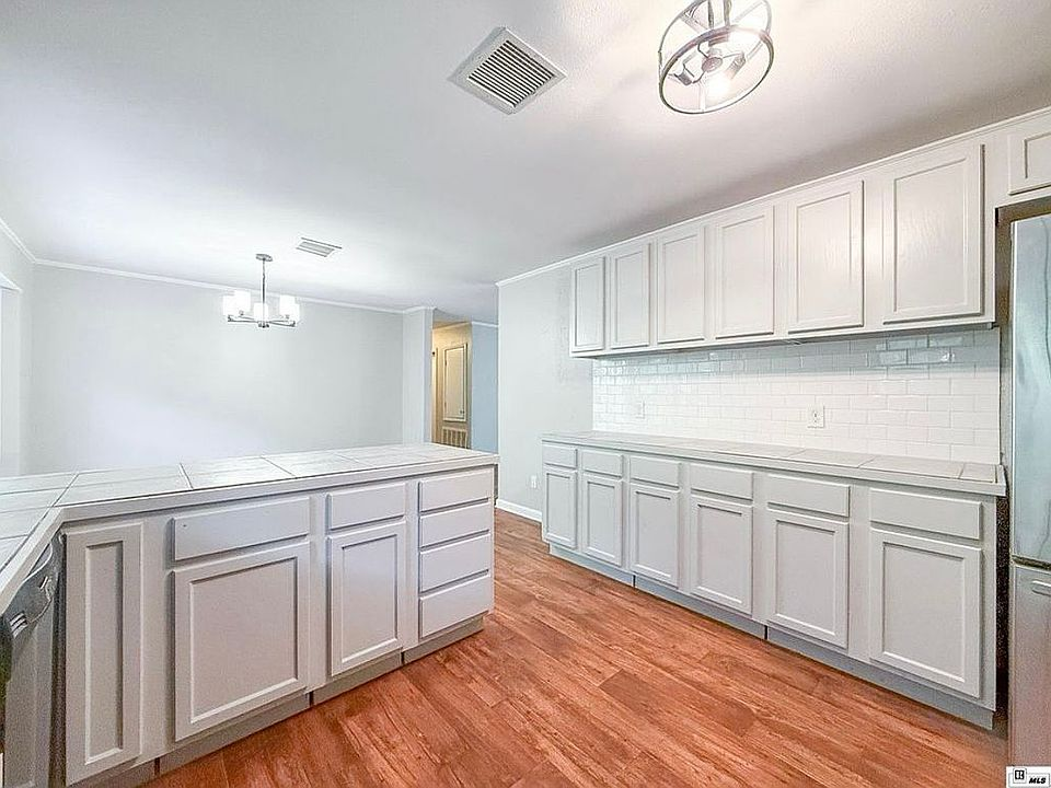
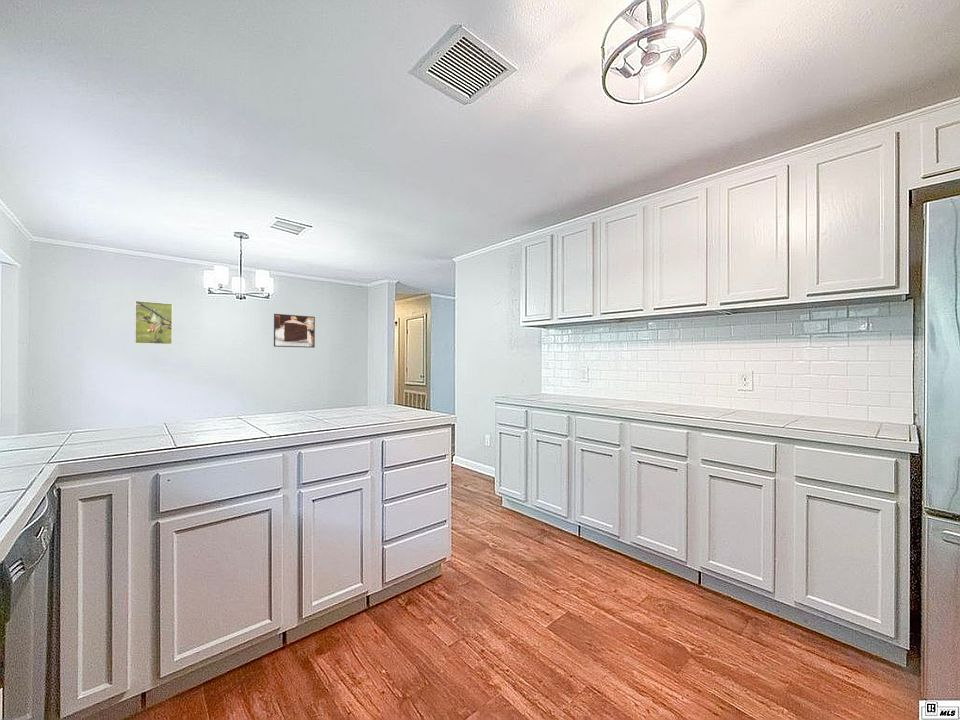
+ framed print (294, 331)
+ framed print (154, 323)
